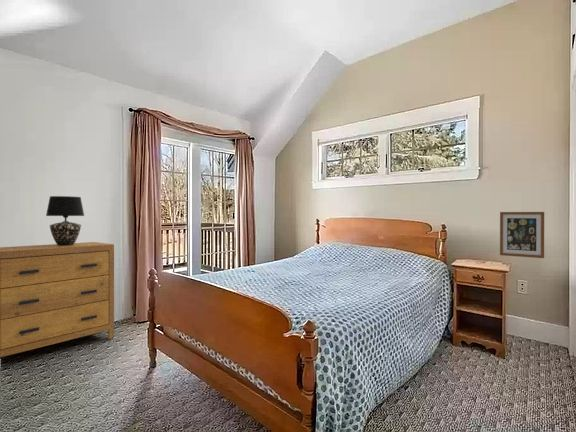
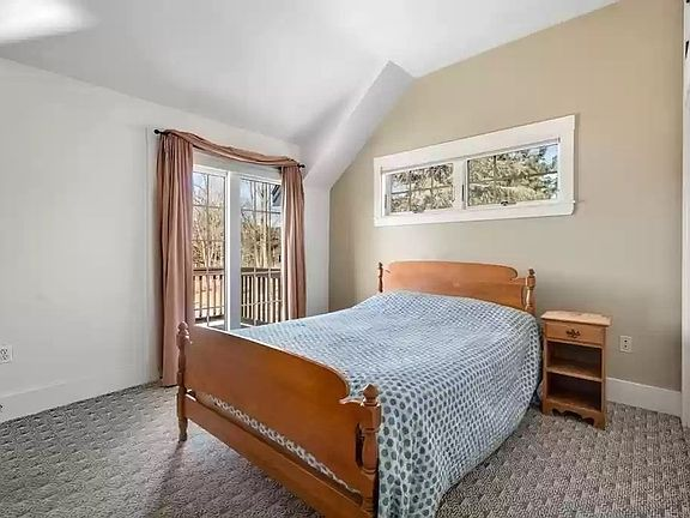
- wall art (521, 234)
- table lamp (65, 220)
- dresser (52, 296)
